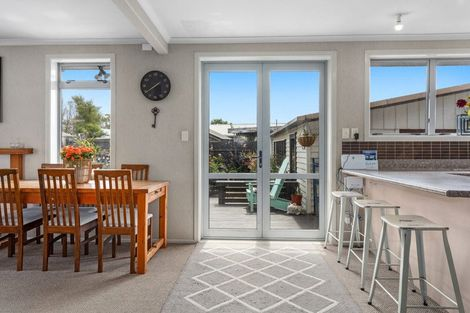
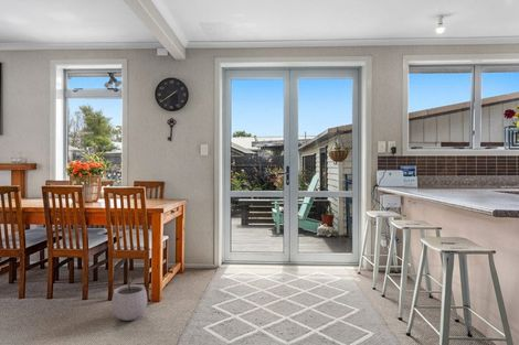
+ plant pot (129, 297)
